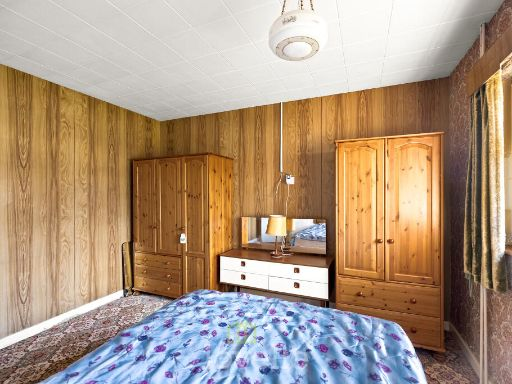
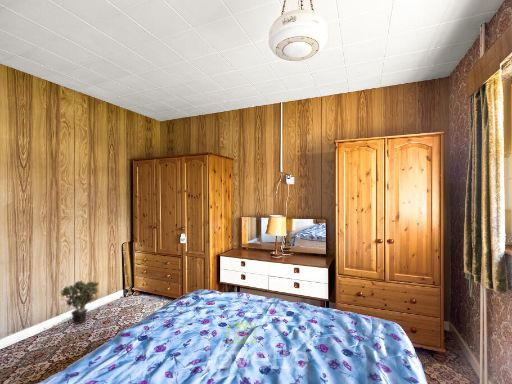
+ potted plant (81, 300)
